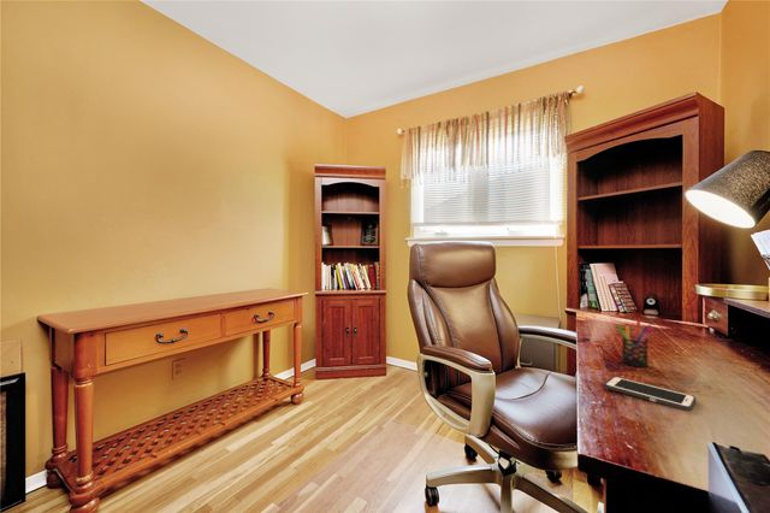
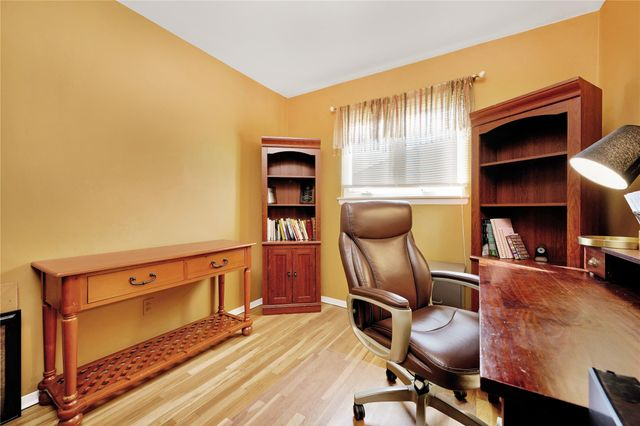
- cell phone (647, 391)
- pen holder (632, 341)
